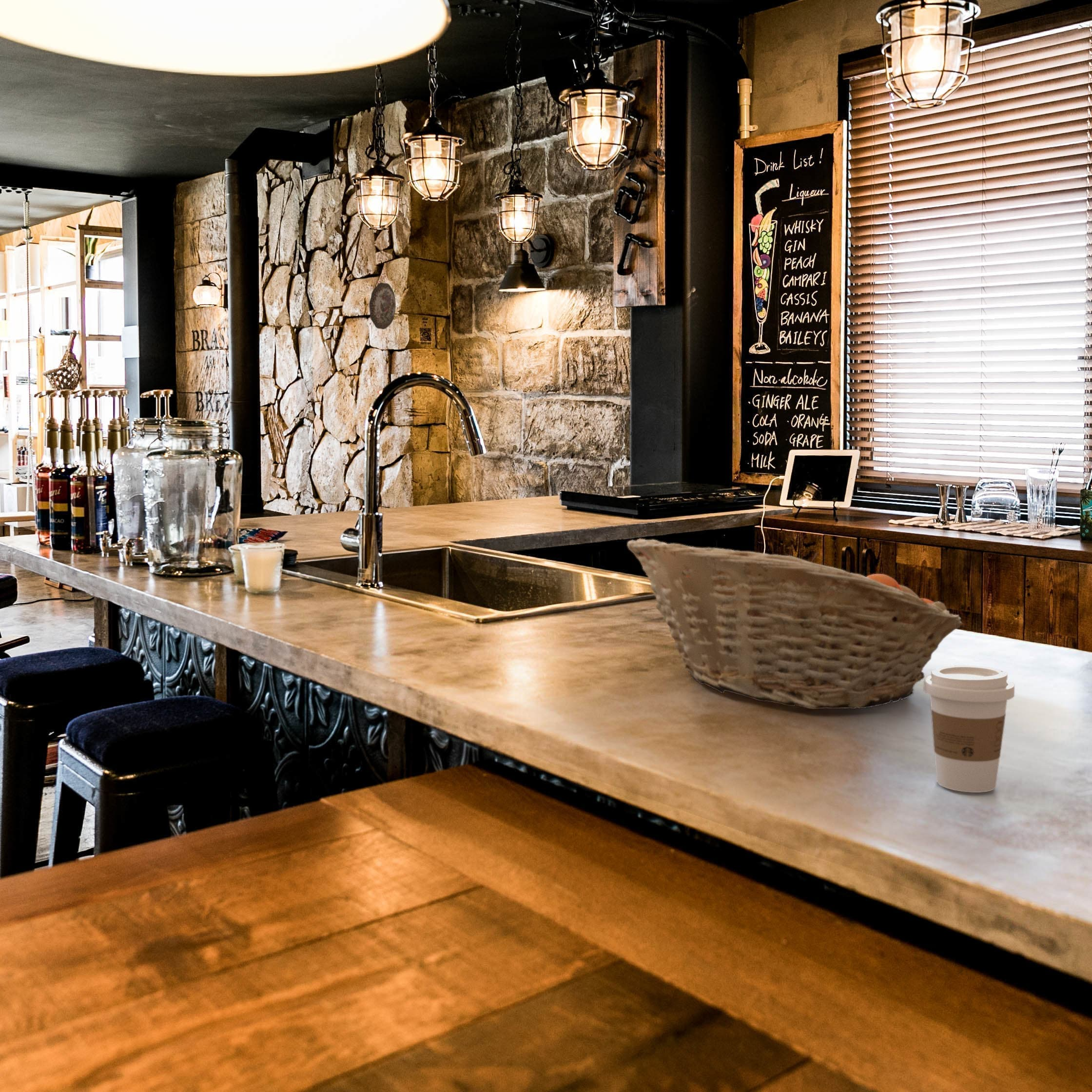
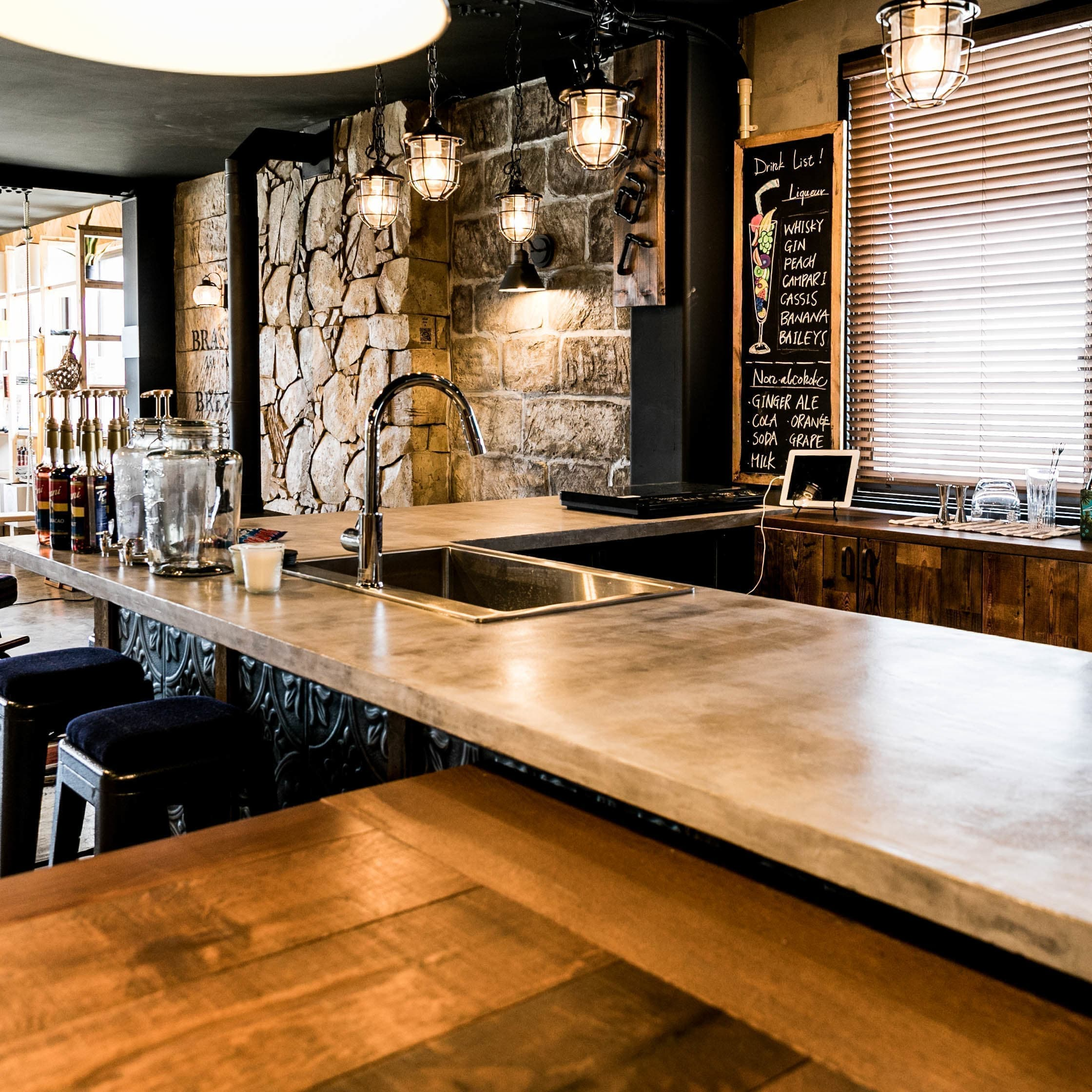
- decorative plate (384, 306)
- fruit basket (784, 610)
- coffee cup (967, 728)
